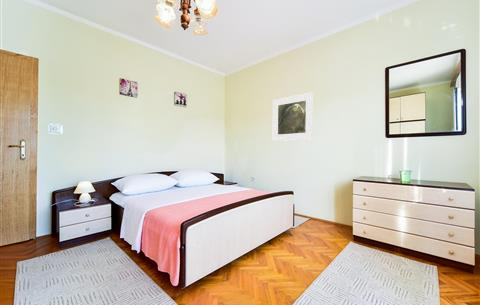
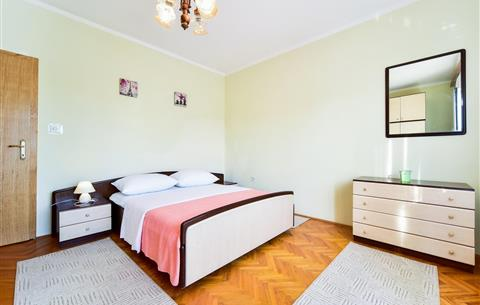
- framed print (291, 118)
